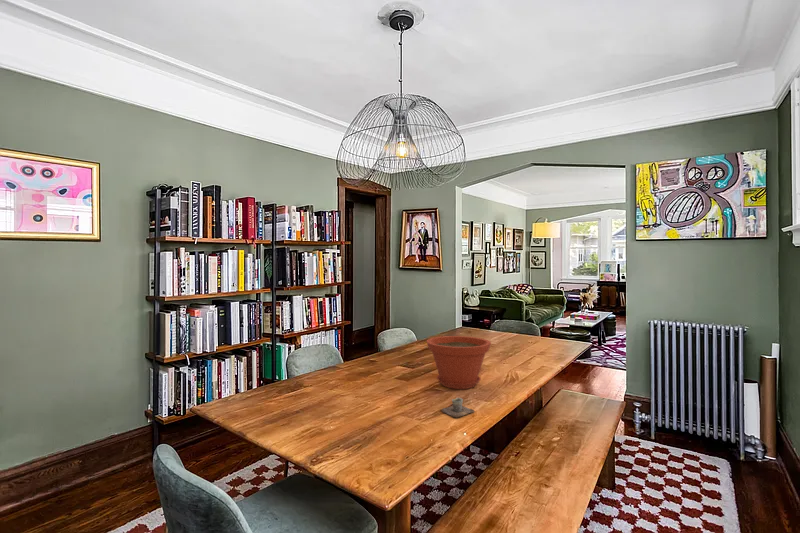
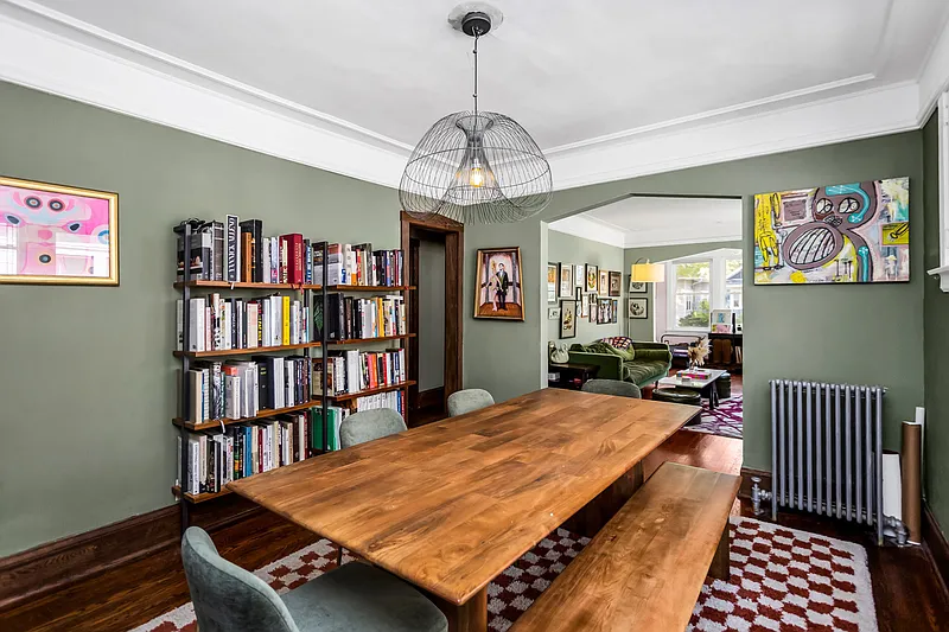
- cup (457, 405)
- plant pot (458, 362)
